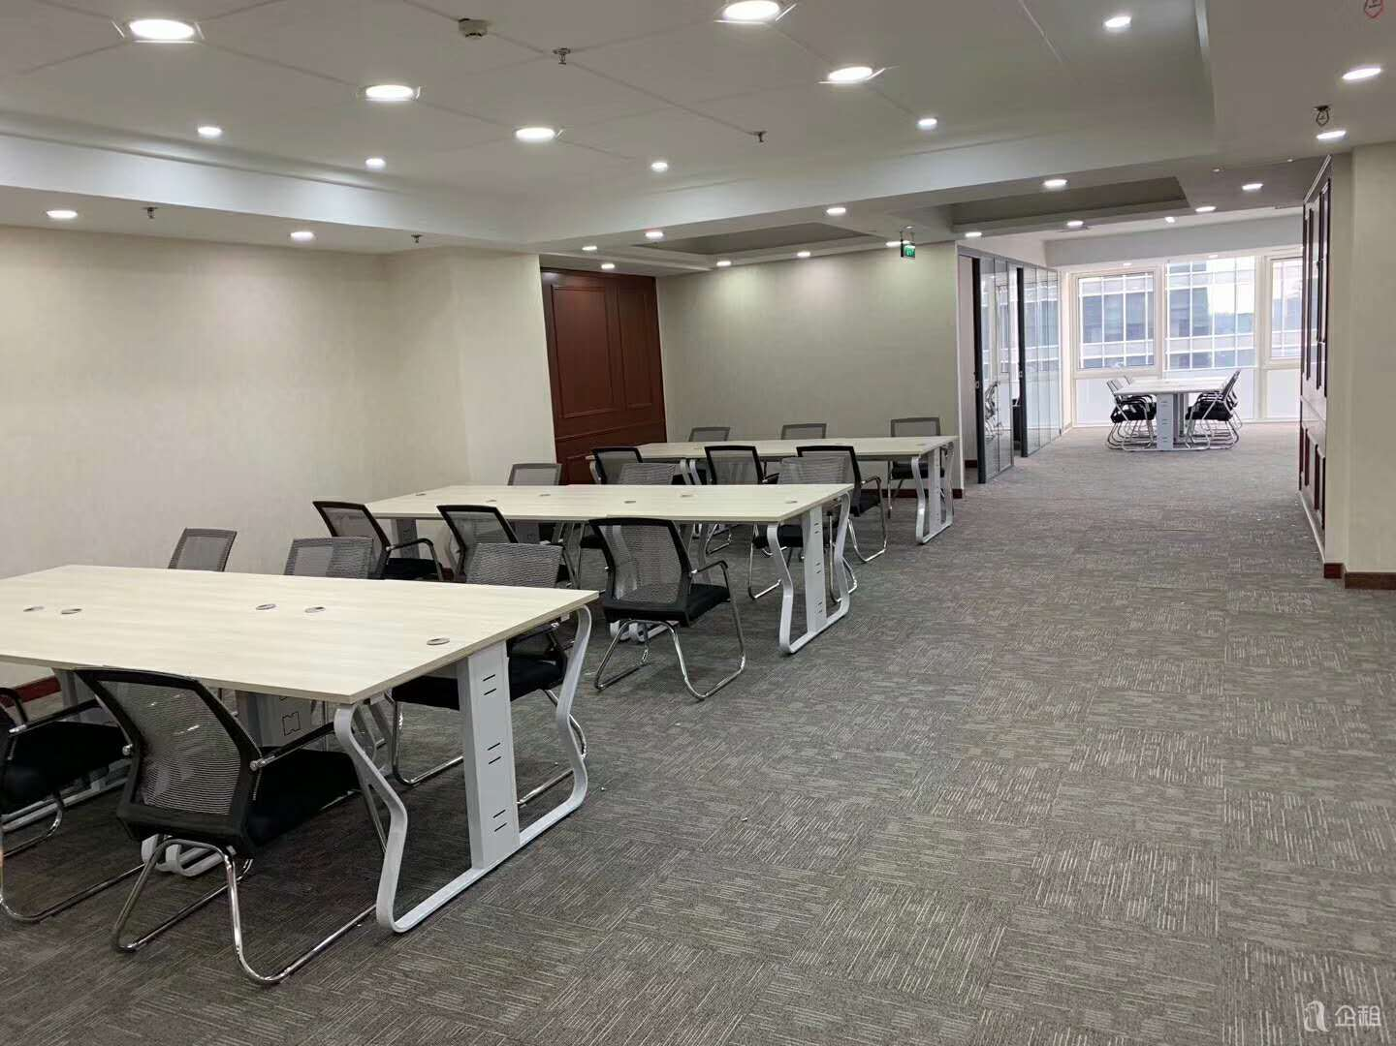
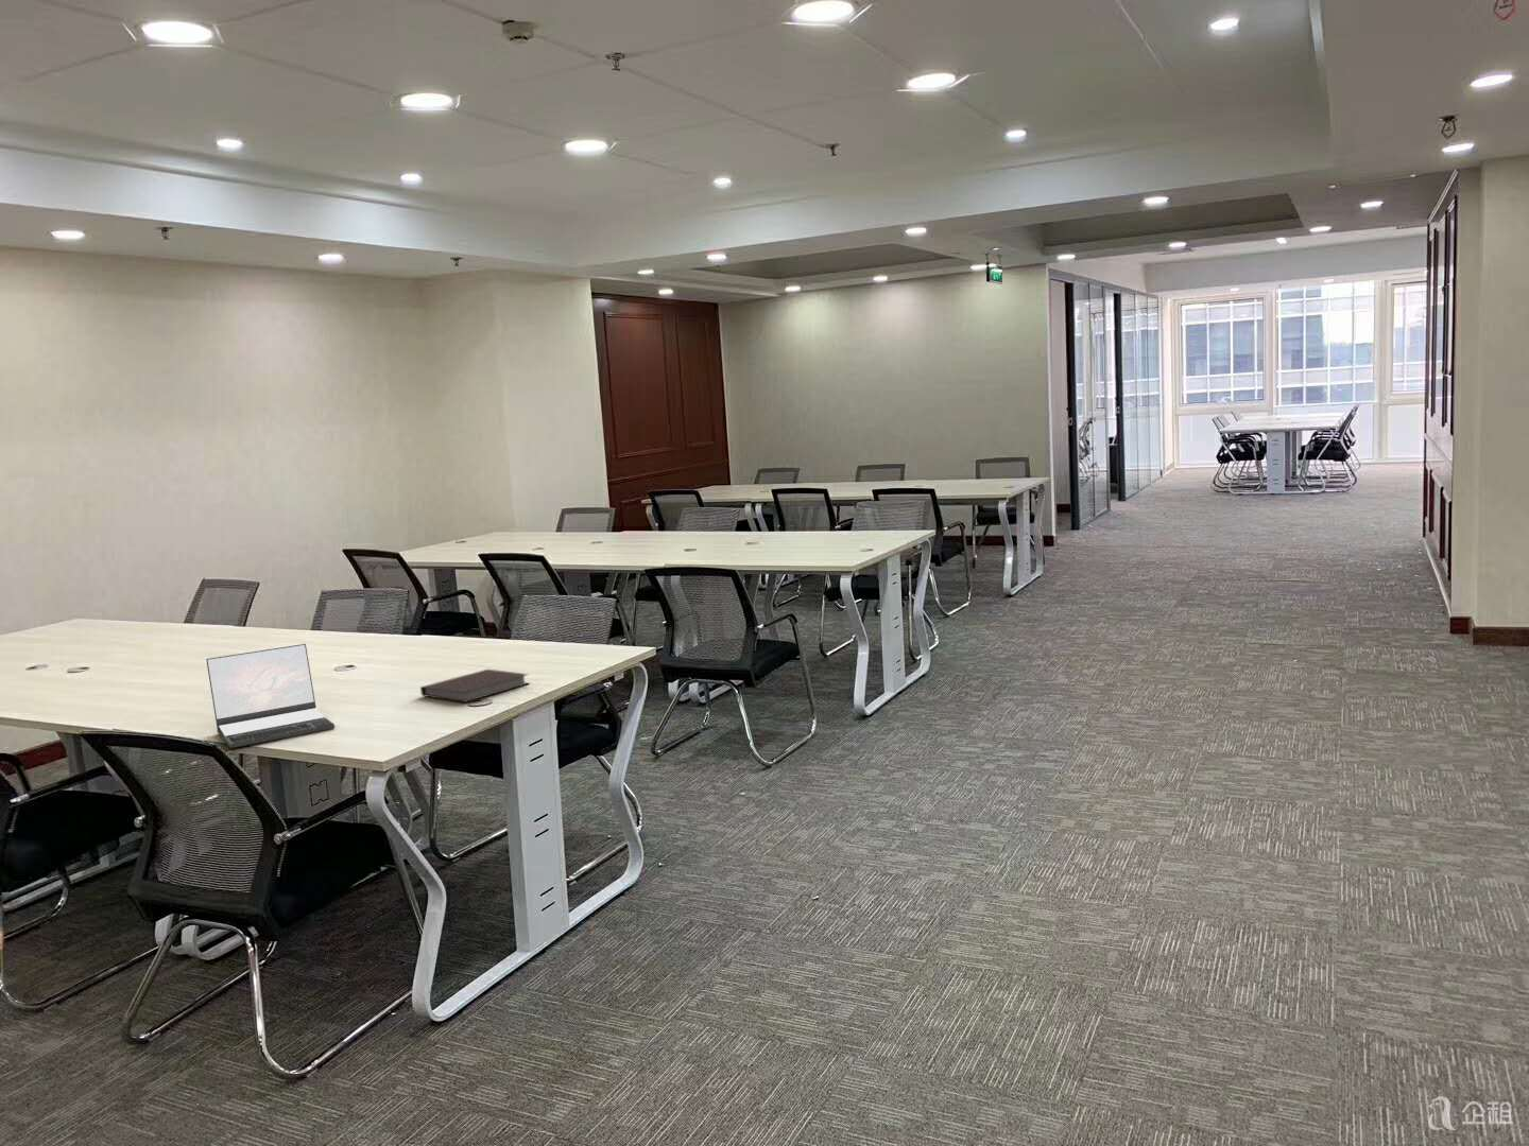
+ notebook (476, 685)
+ laptop (270, 693)
